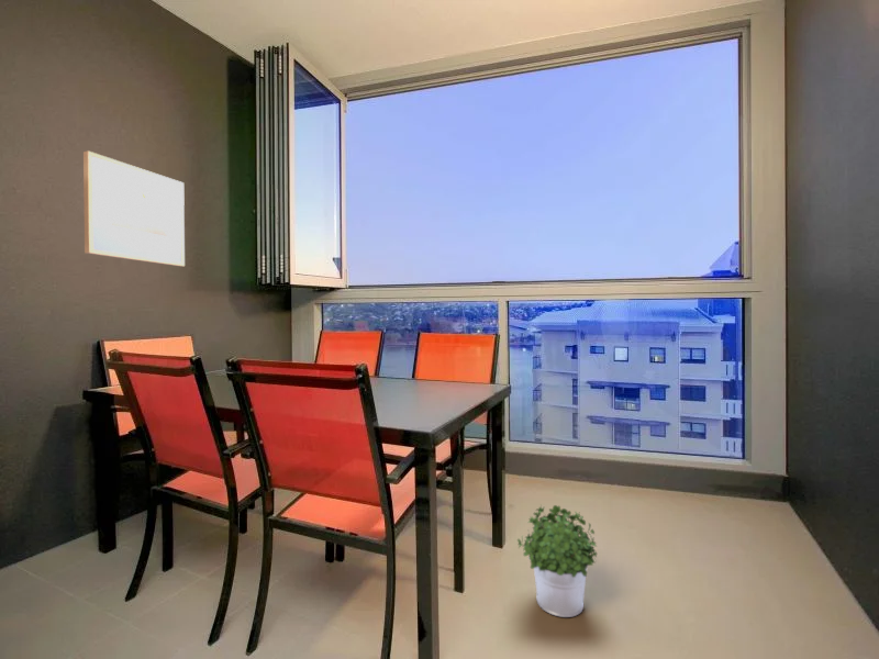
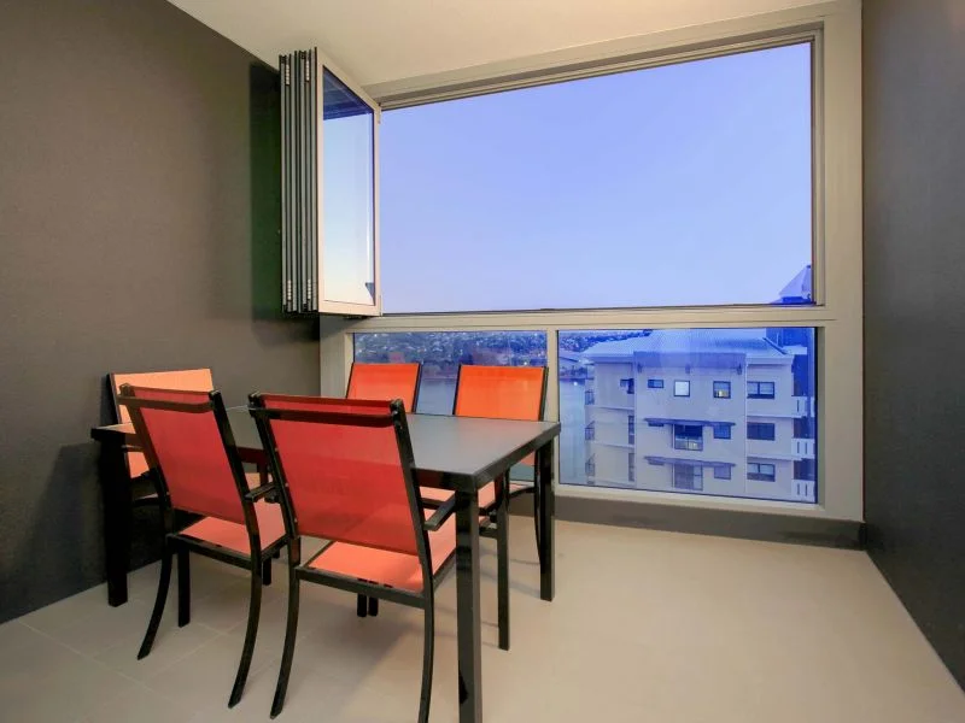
- wall art (138, 214)
- potted plant (555, 555)
